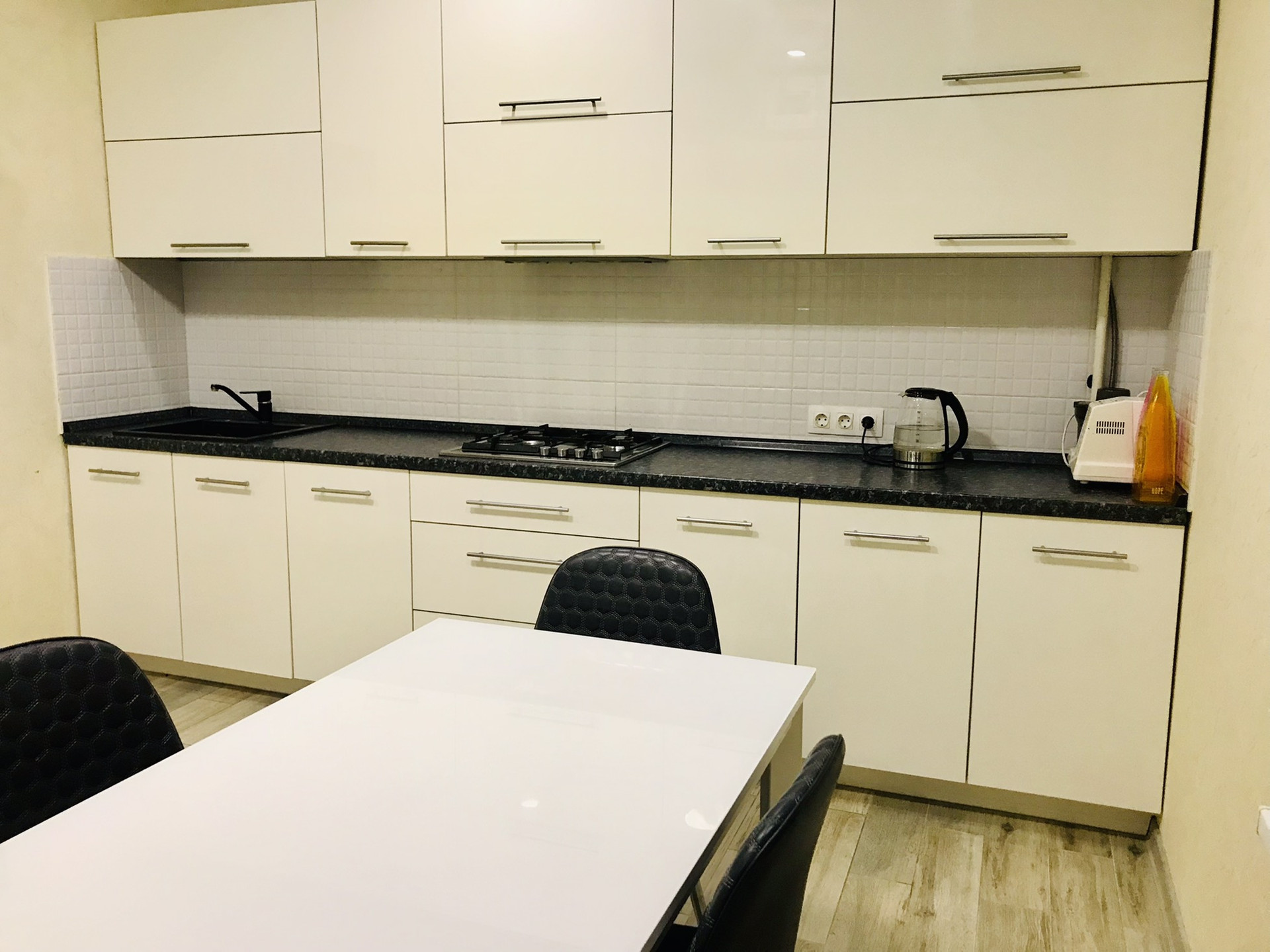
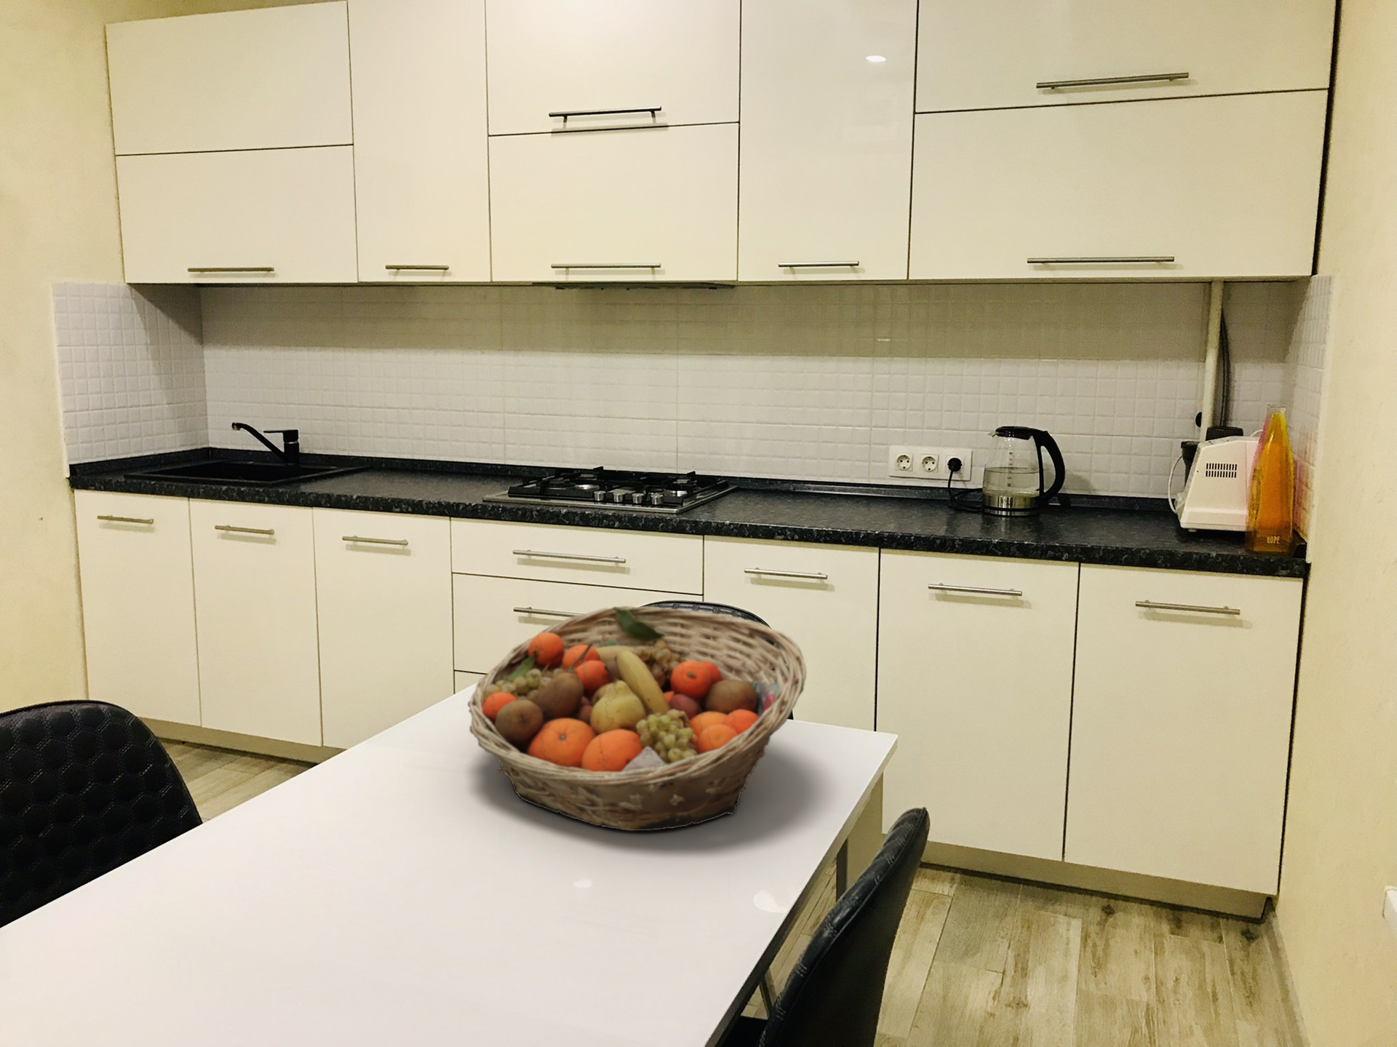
+ fruit basket (634, 708)
